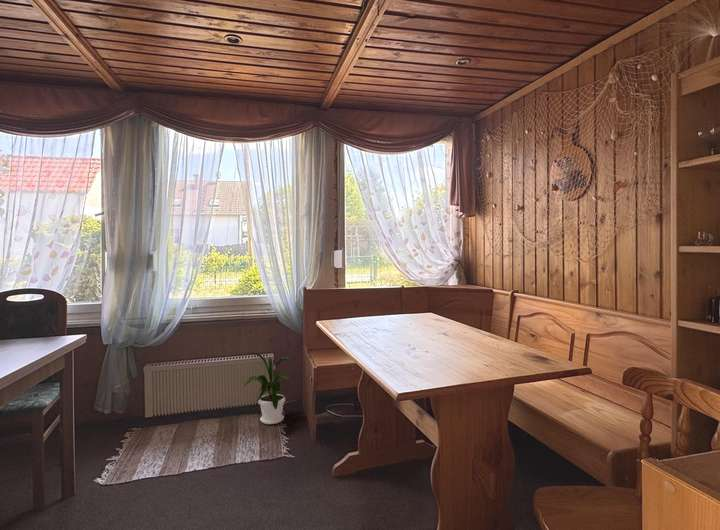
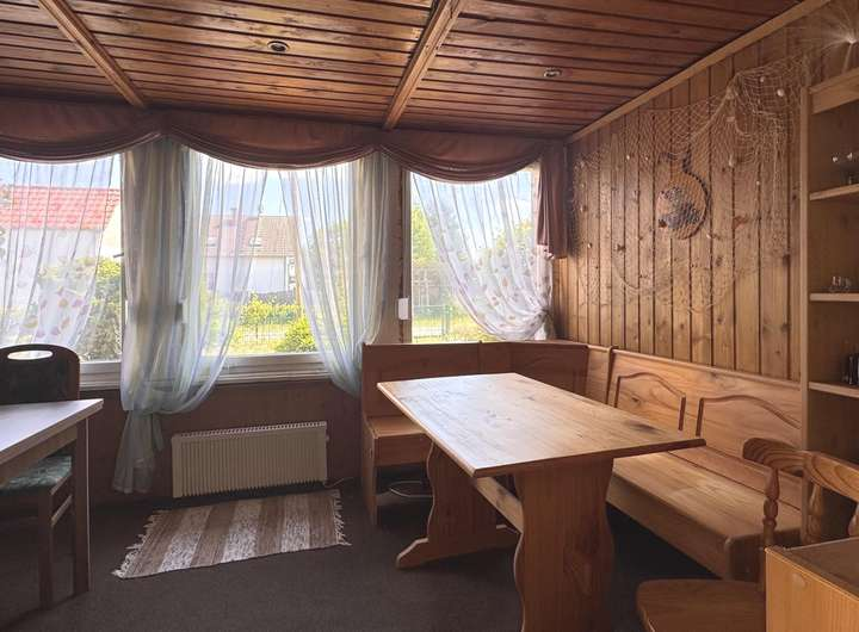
- house plant (269, 386)
